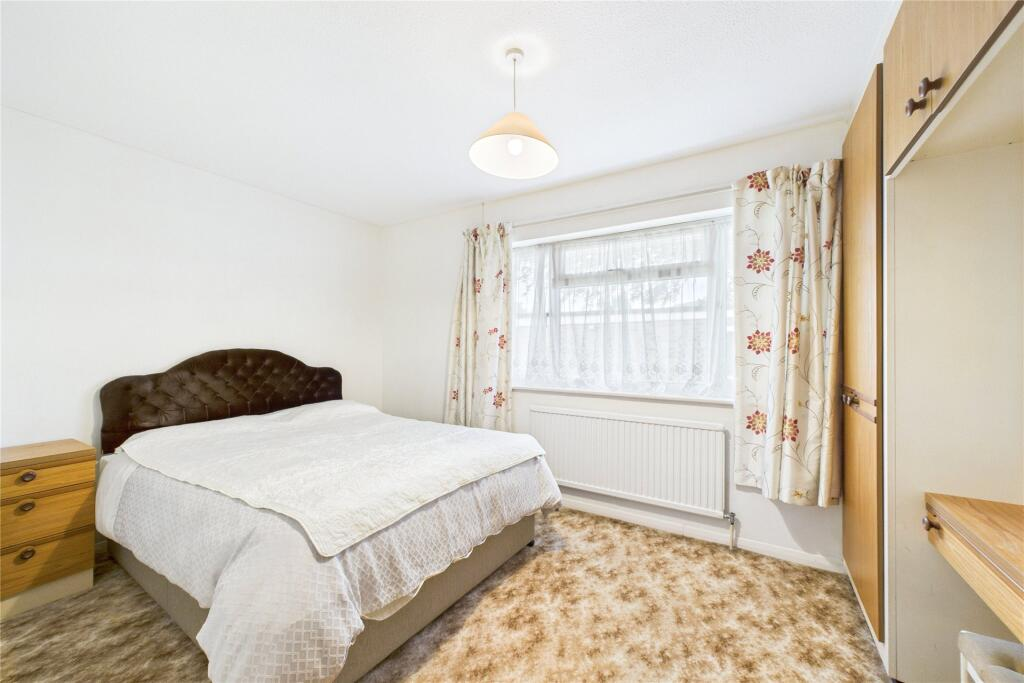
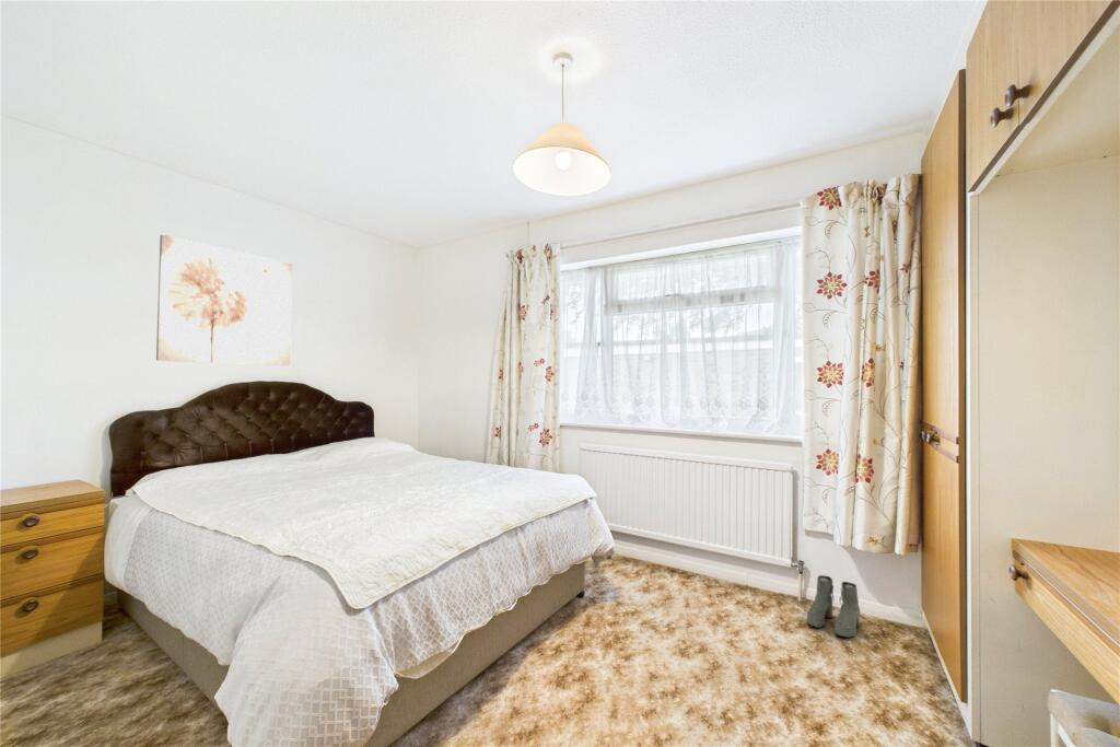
+ boots (831, 604)
+ wall art (231, 306)
